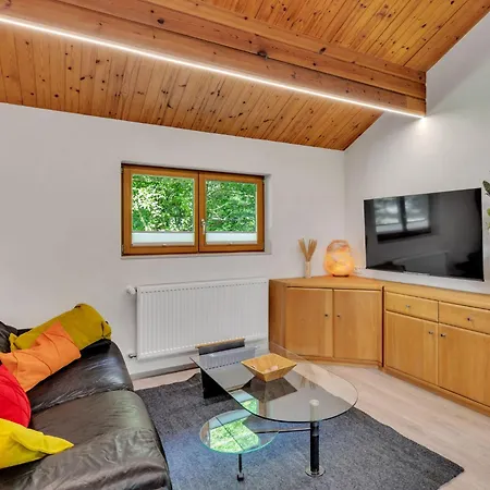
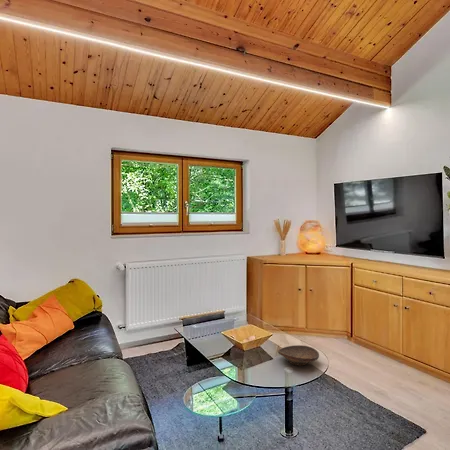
+ decorative bowl (298, 355)
